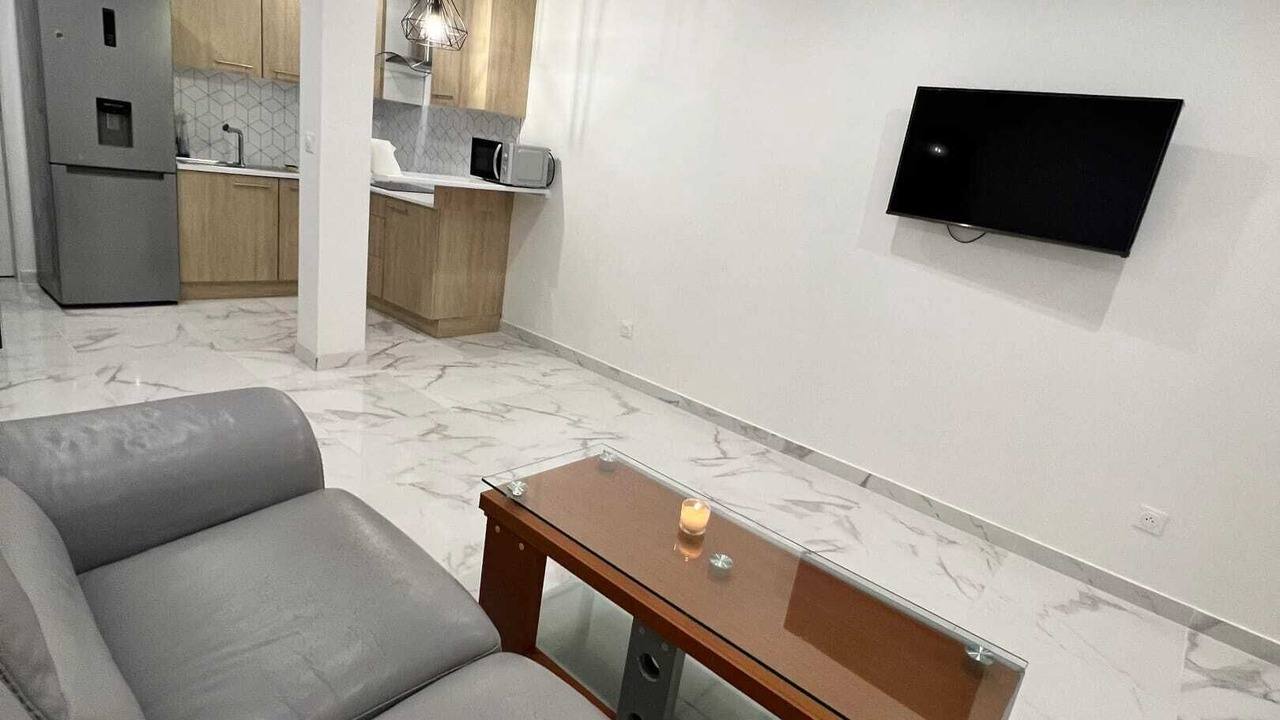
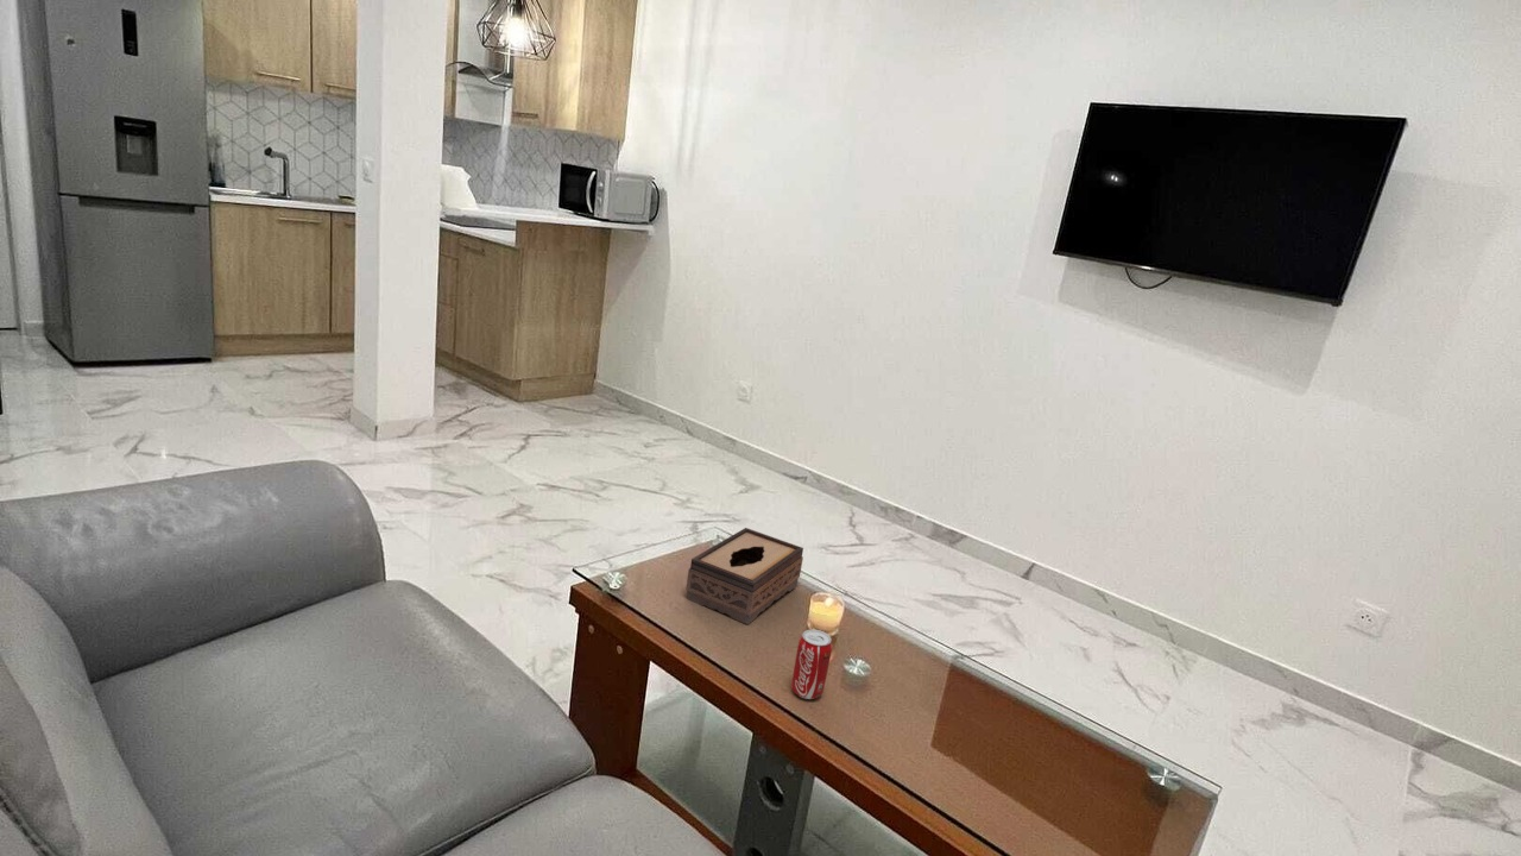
+ beverage can (812, 665)
+ tissue box (746, 572)
